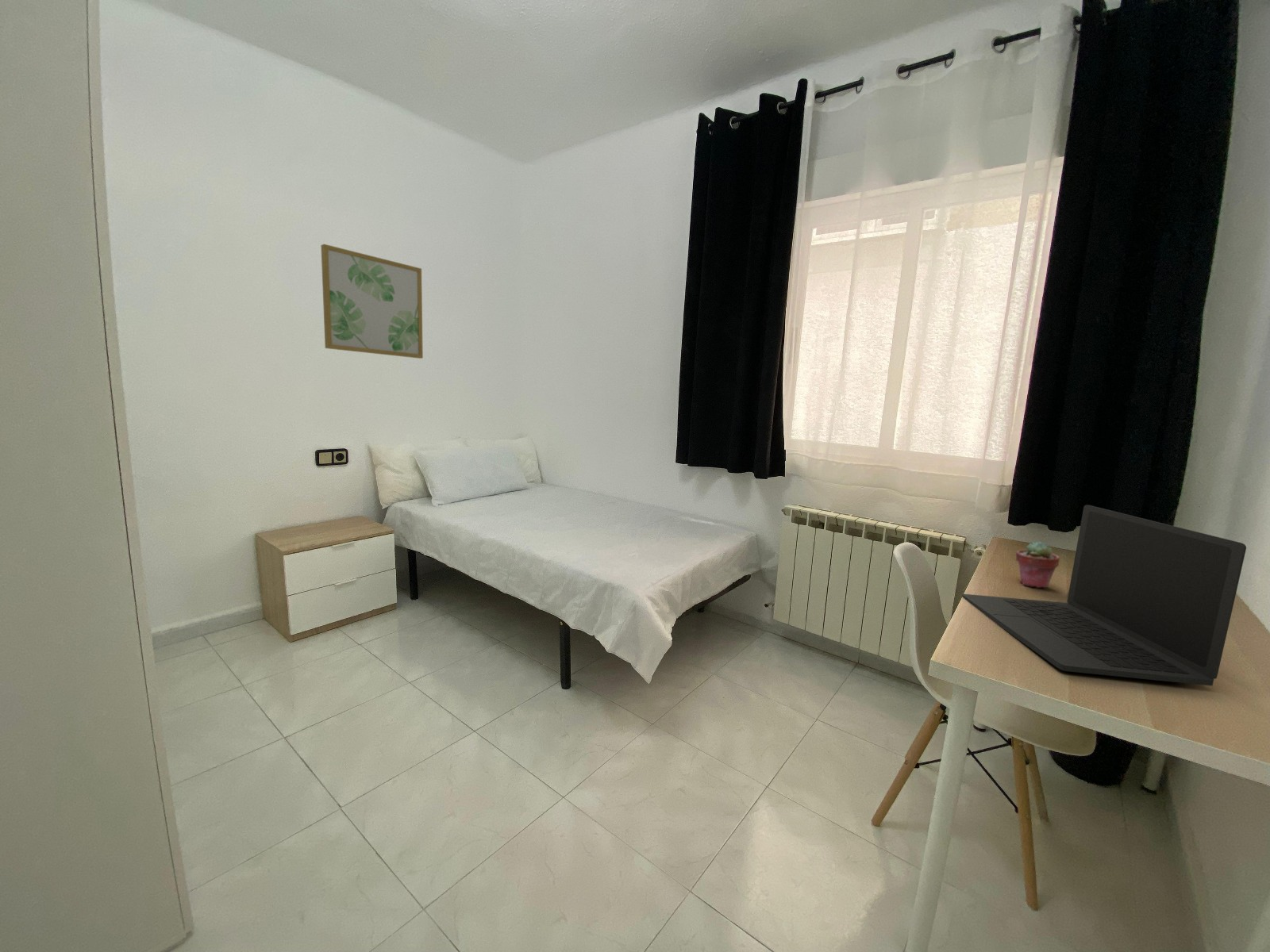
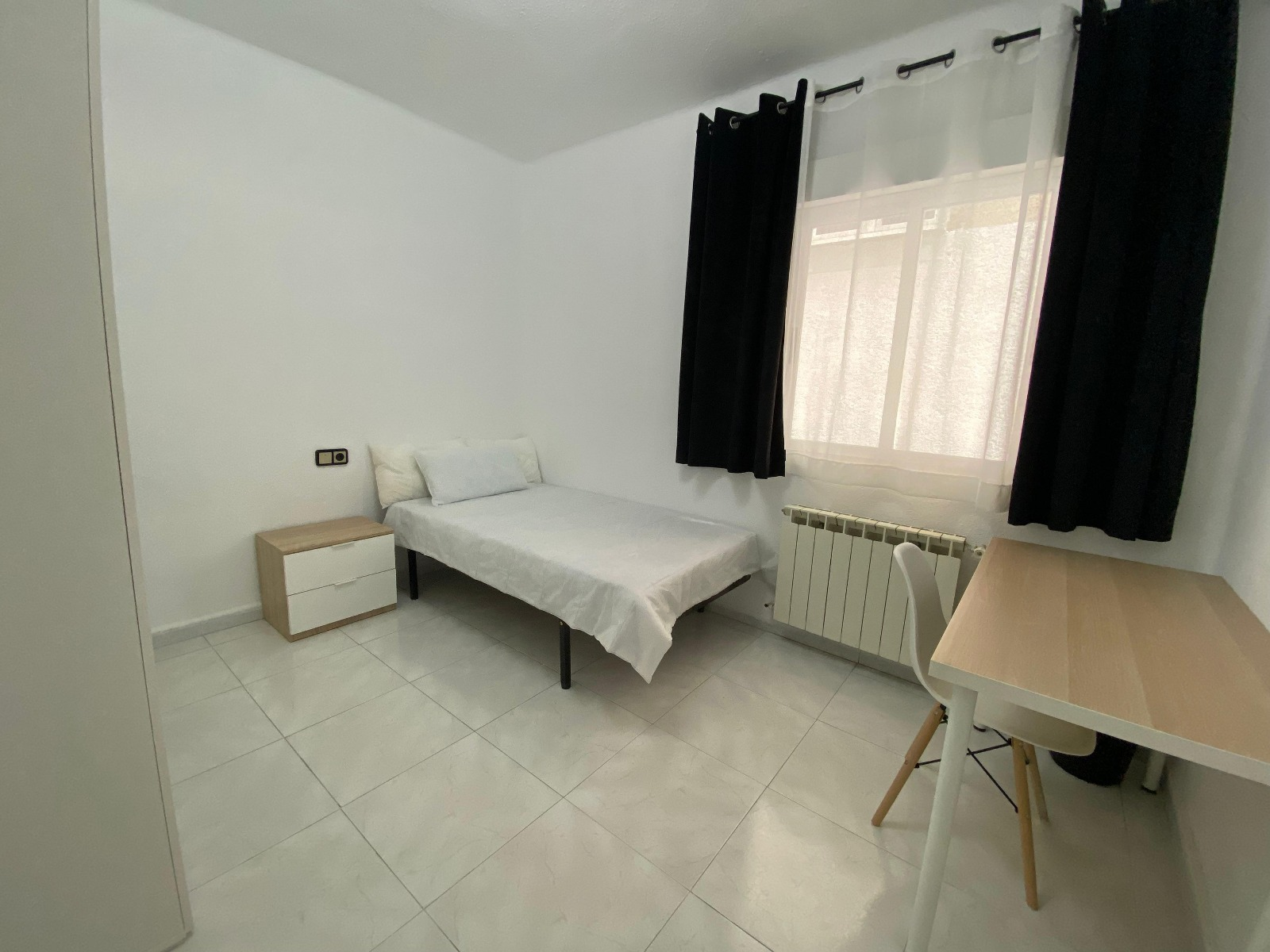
- wall art (375, 306)
- potted succulent (1036, 562)
- laptop (1075, 576)
